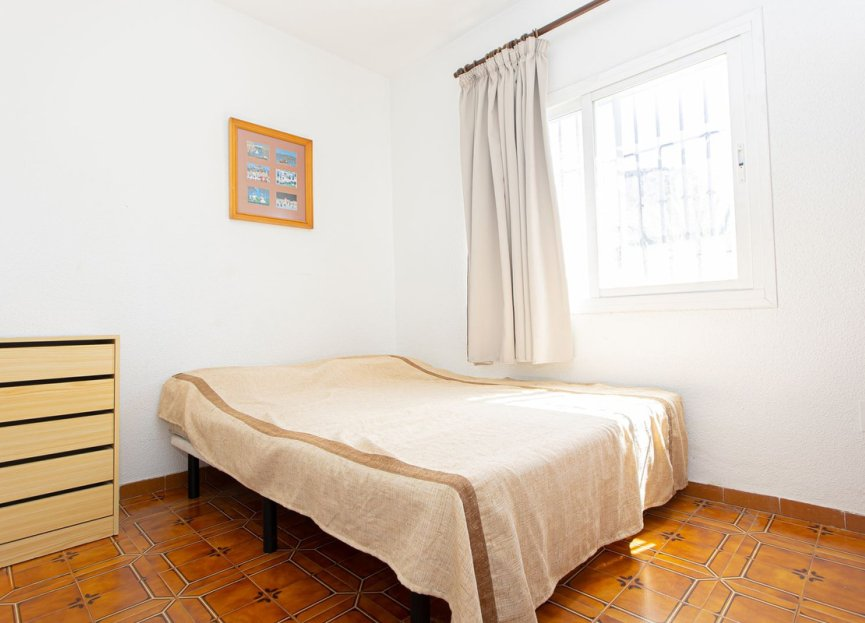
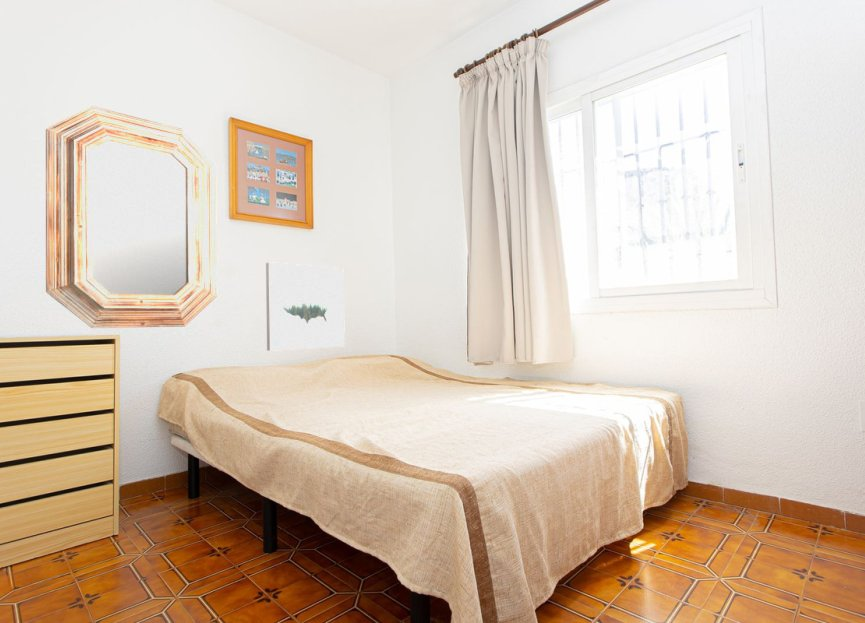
+ home mirror (141, 221)
+ wall art (307, 306)
